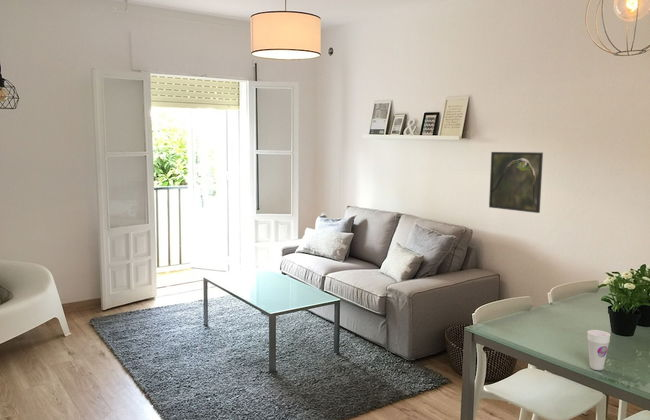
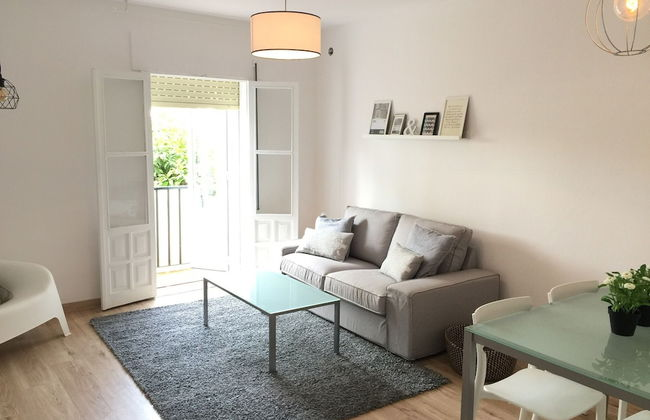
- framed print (514, 181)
- cup (597, 350)
